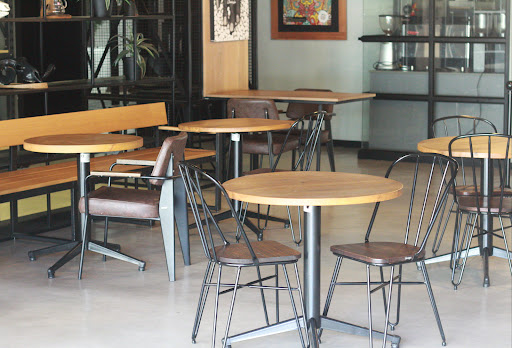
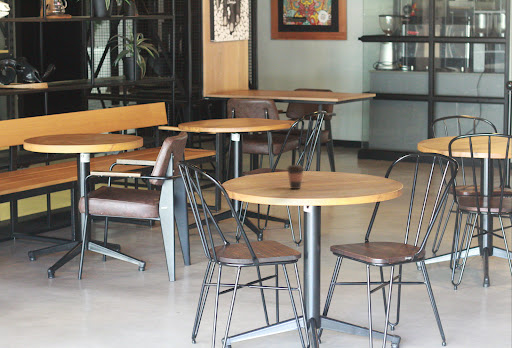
+ coffee cup (295, 176)
